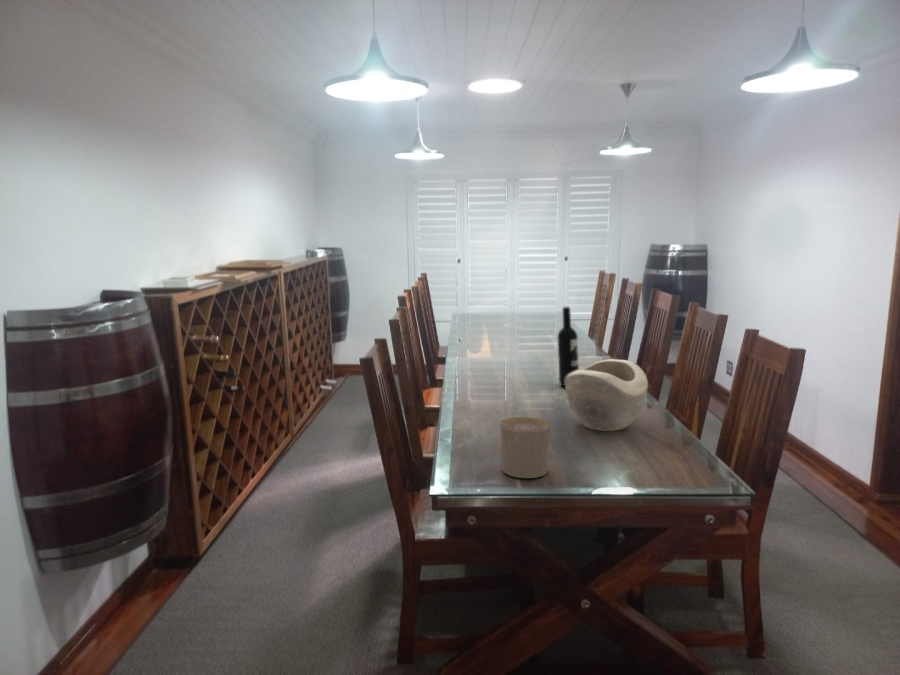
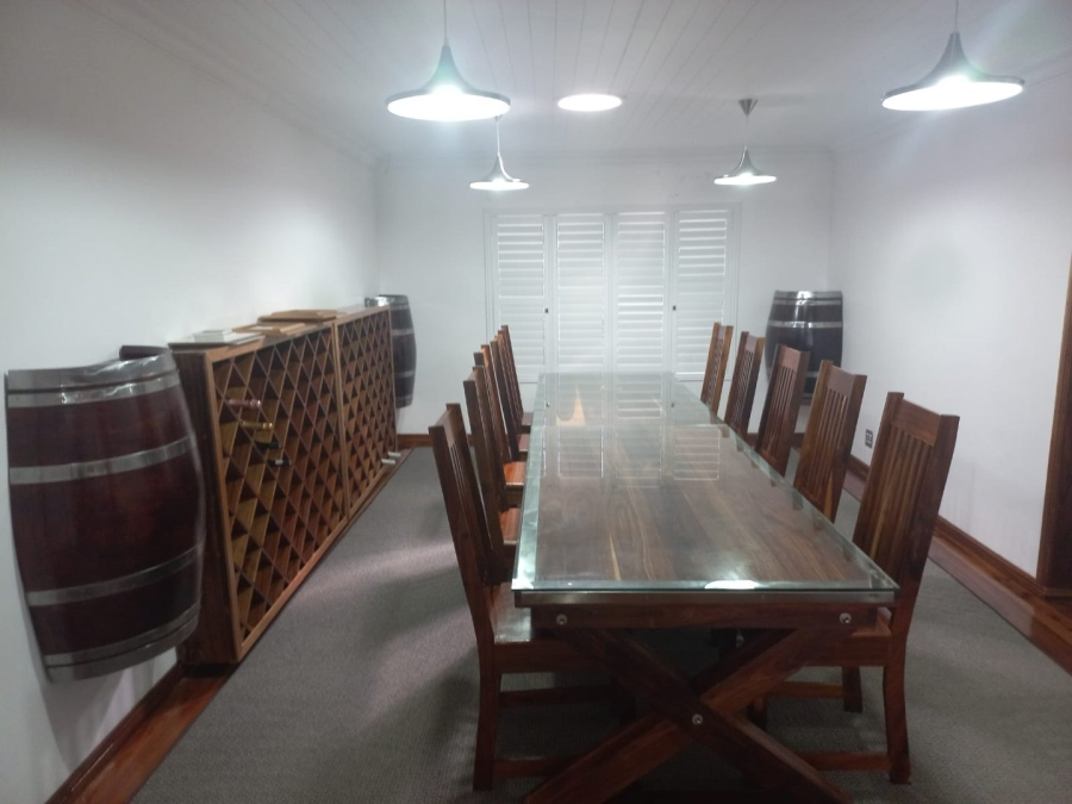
- cup (524, 446)
- wine bottle (568, 346)
- decorative bowl (605, 395)
